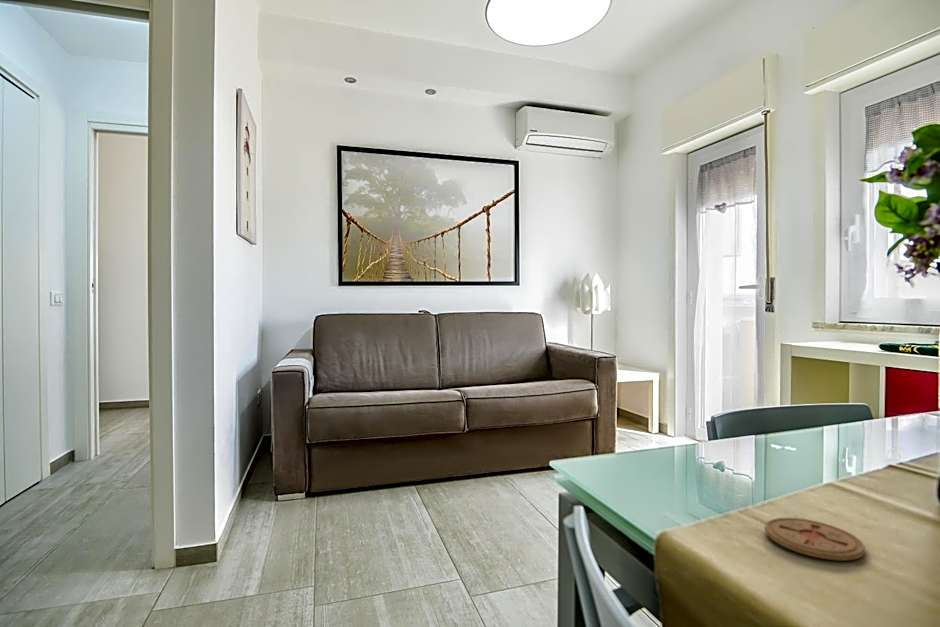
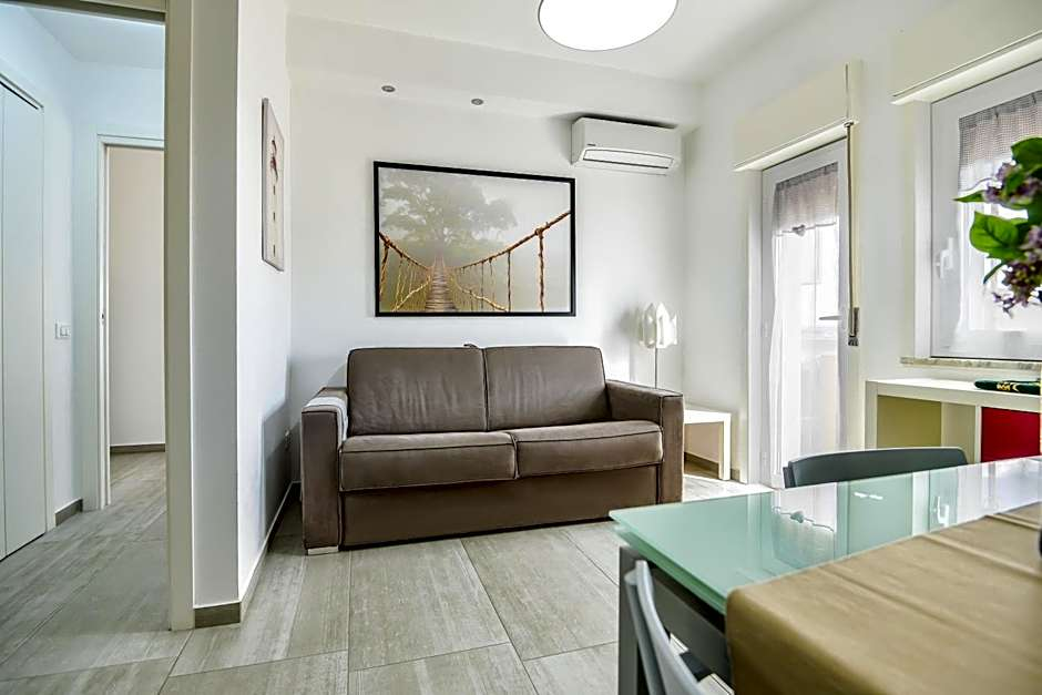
- coaster (812, 537)
